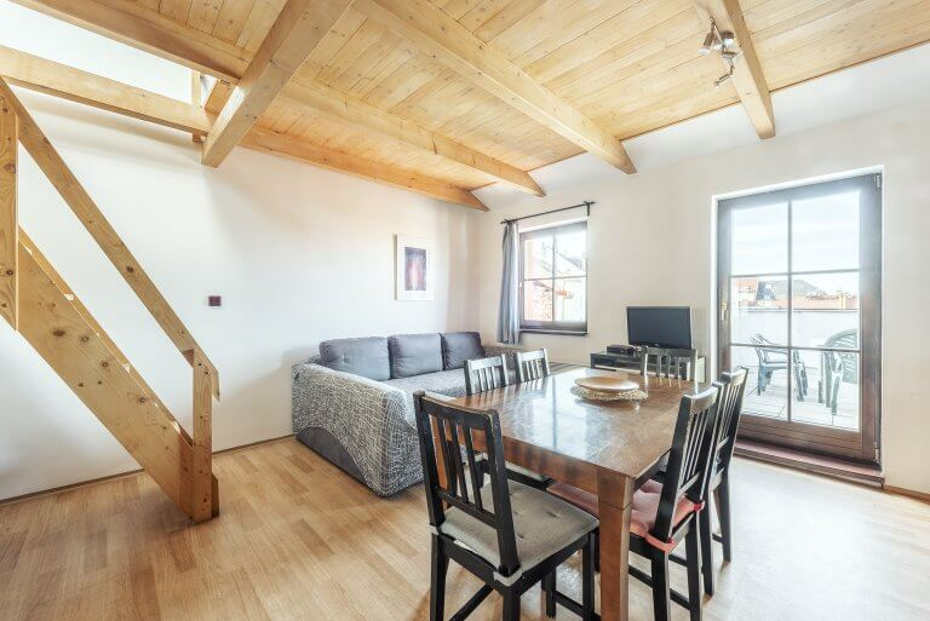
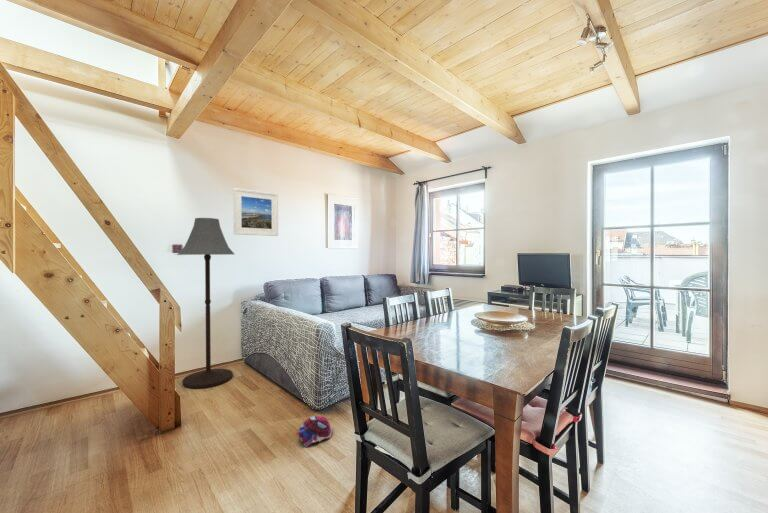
+ floor lamp (207, 299)
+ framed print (256, 213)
+ plush toy (314, 428)
